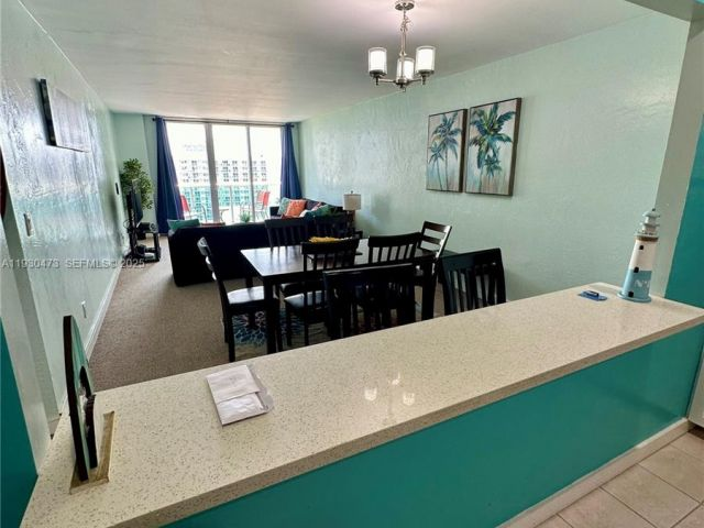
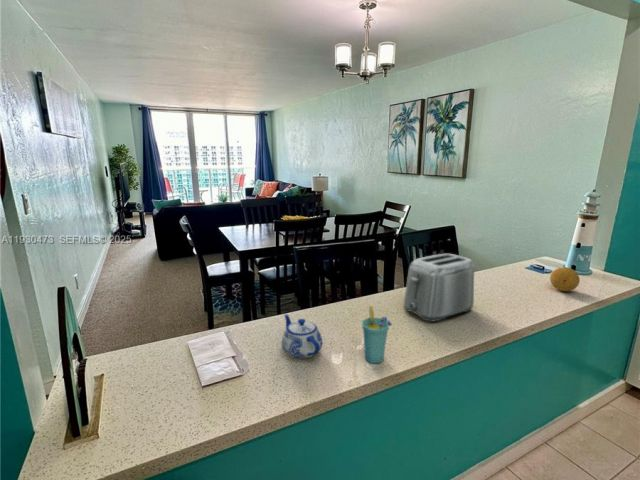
+ fruit (564, 279)
+ toaster (442, 284)
+ teapot (300, 334)
+ cup (376, 335)
